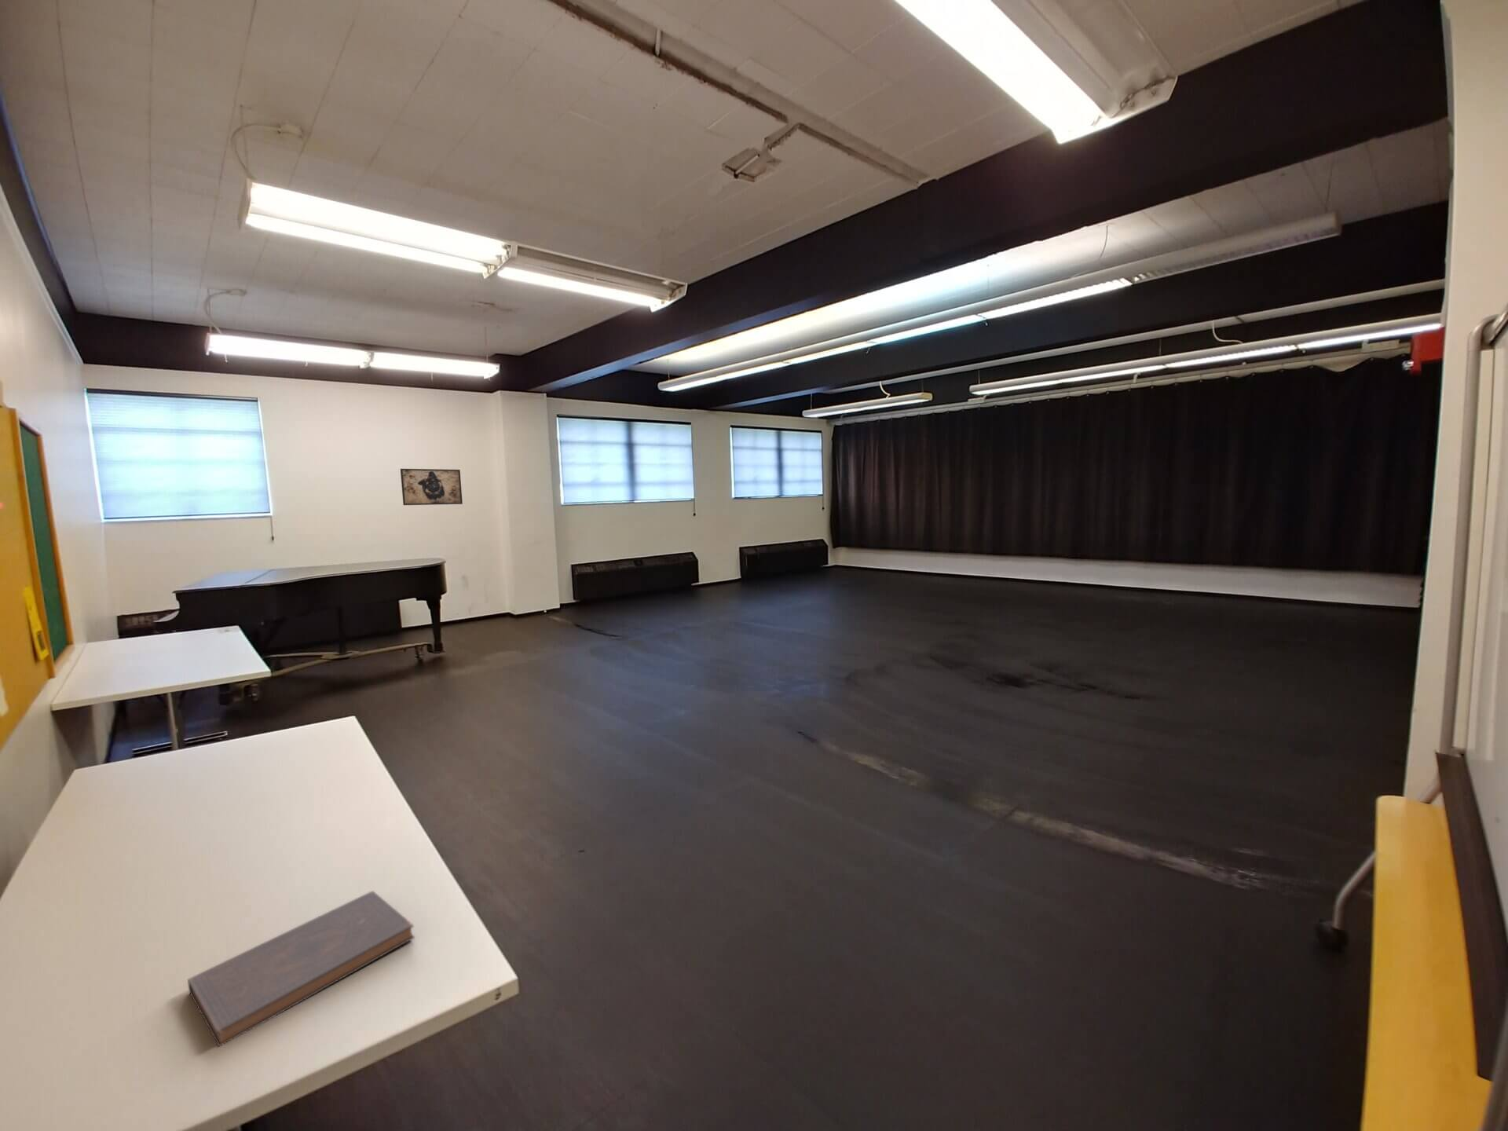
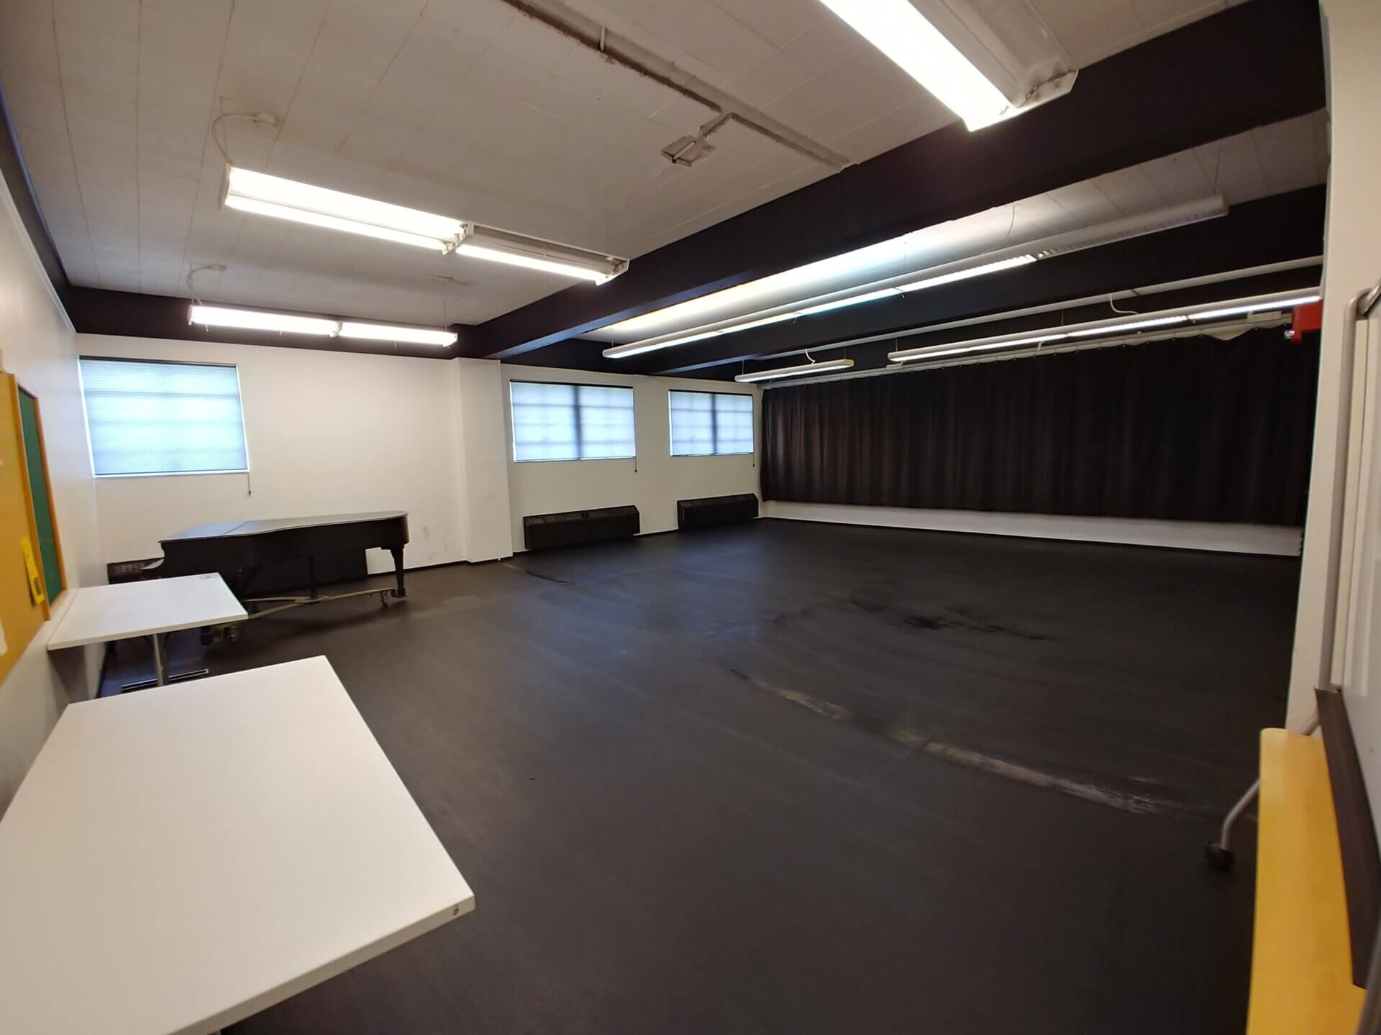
- book (308, 956)
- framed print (432, 487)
